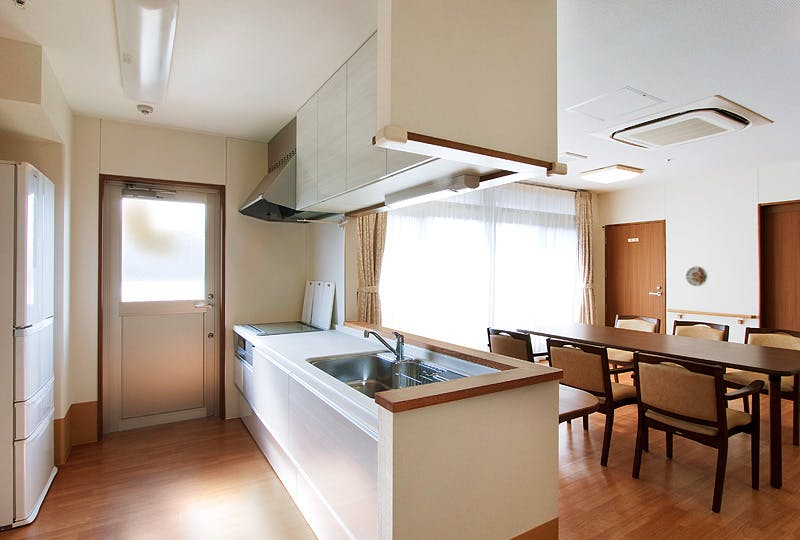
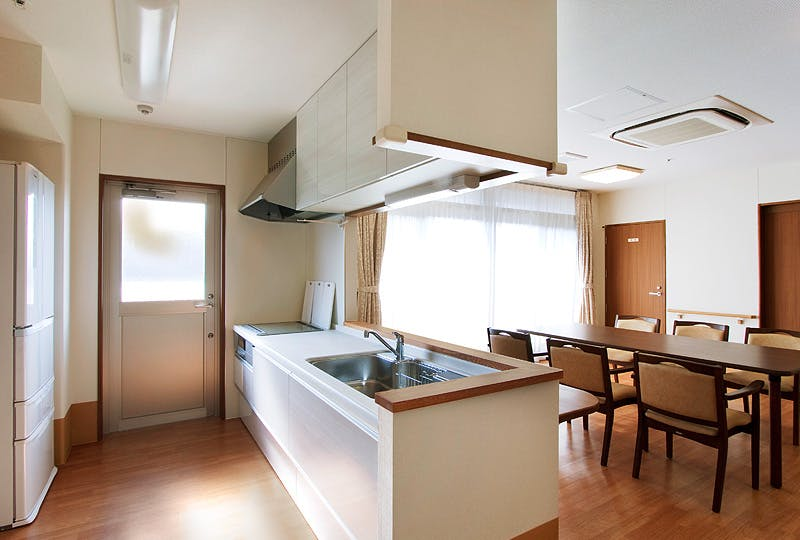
- decorative plate (696, 276)
